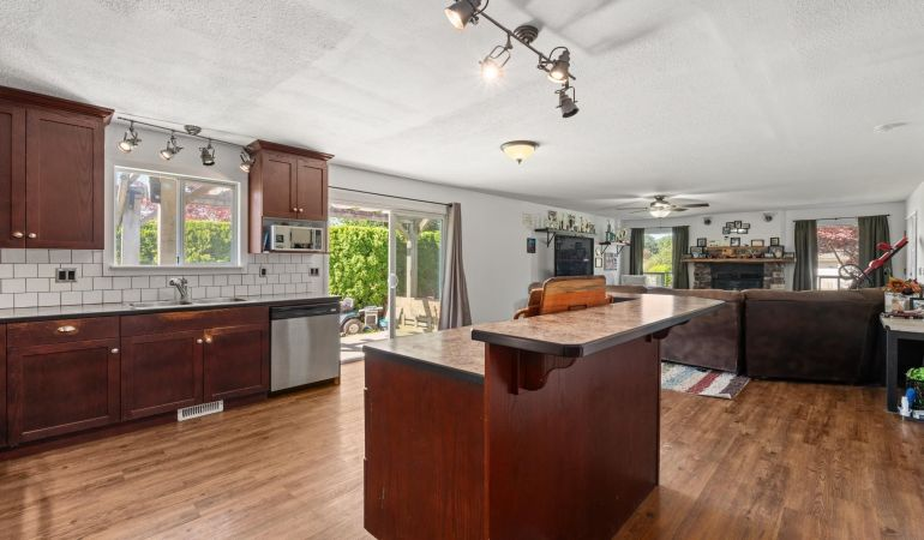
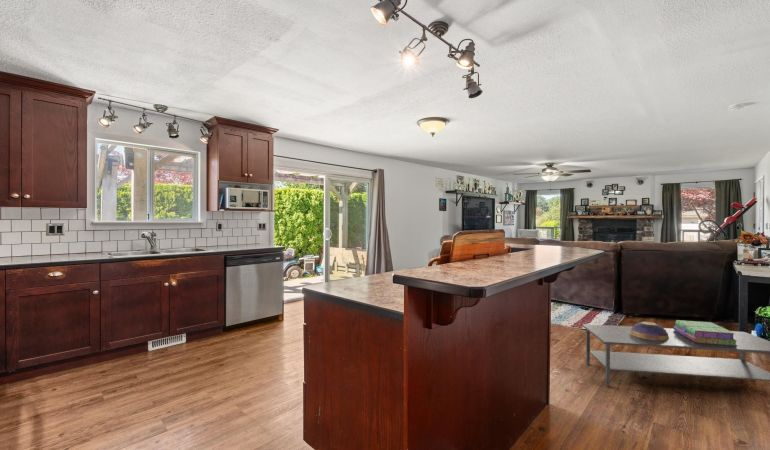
+ stack of books (703, 331)
+ decorative bowl (649, 328)
+ coffee table (677, 358)
